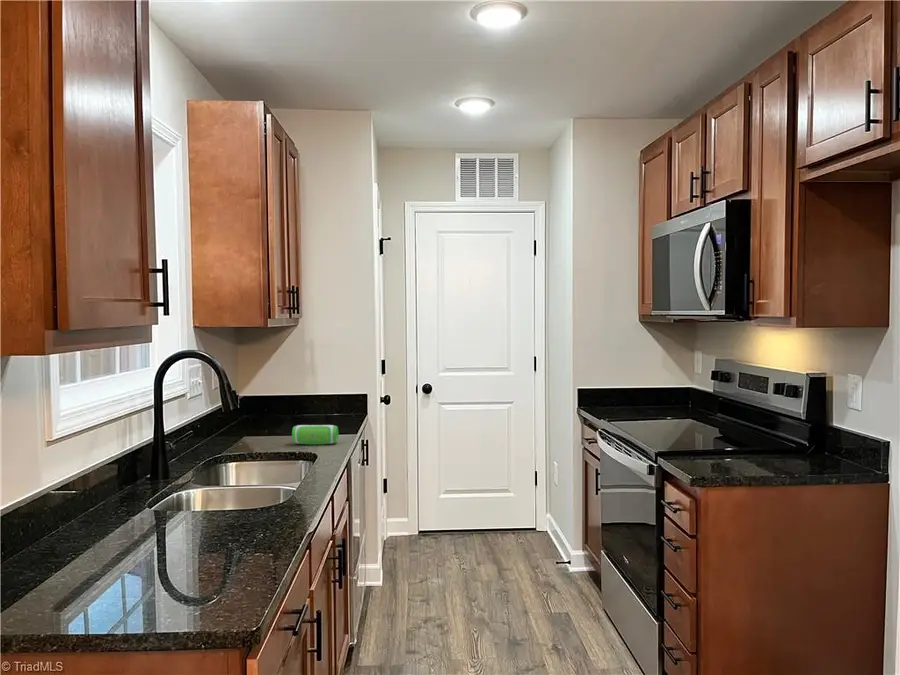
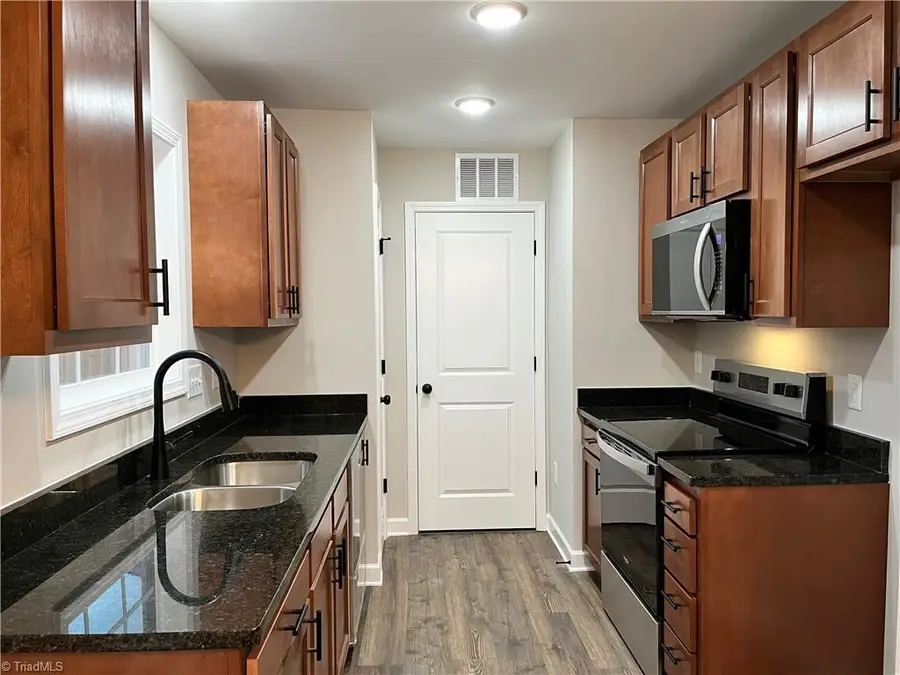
- speaker (315, 434)
